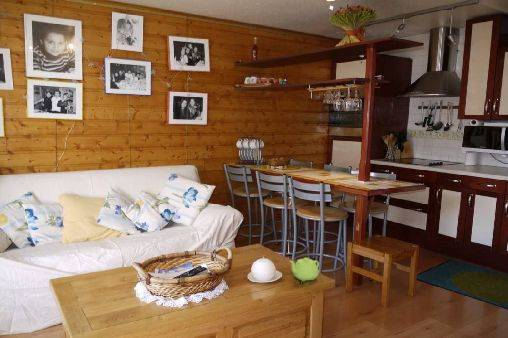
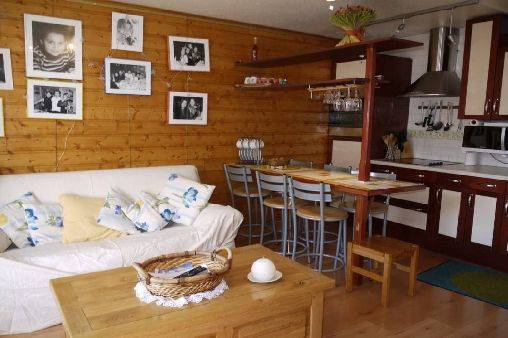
- teapot (304, 268)
